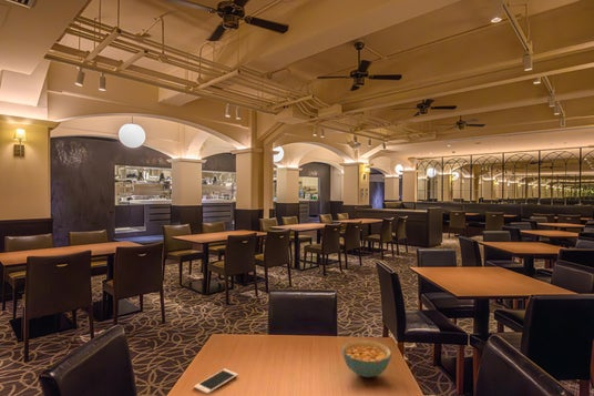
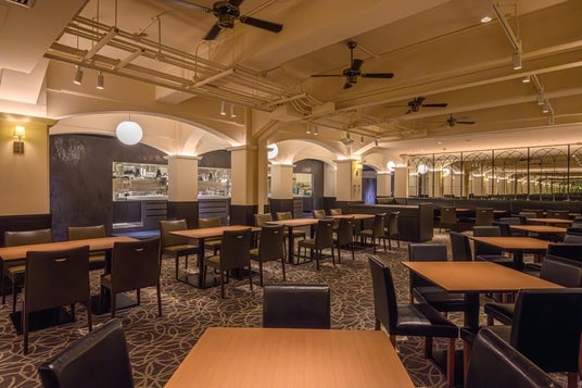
- cereal bowl (366, 362)
- cell phone (216, 380)
